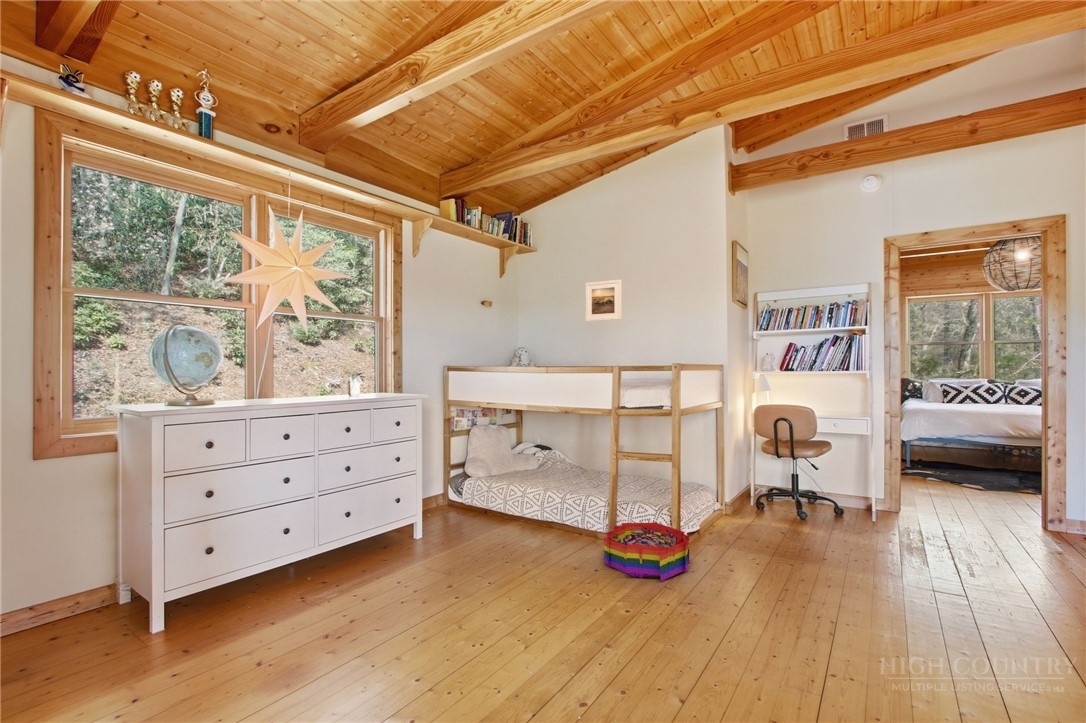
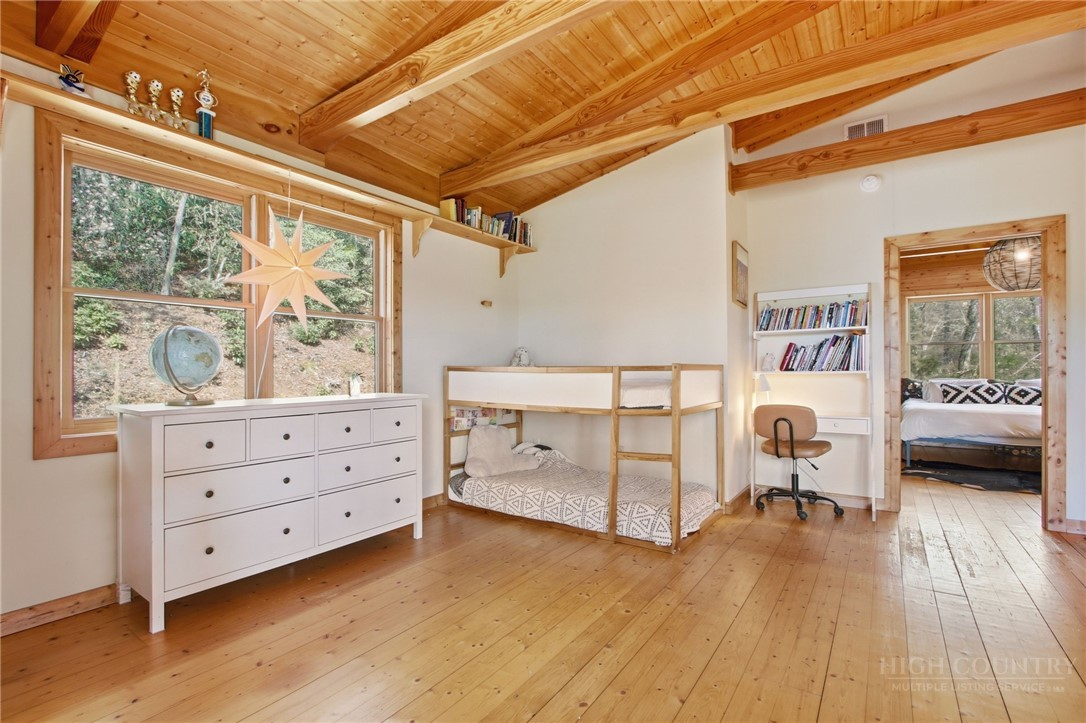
- storage bin (644, 547)
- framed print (603, 301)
